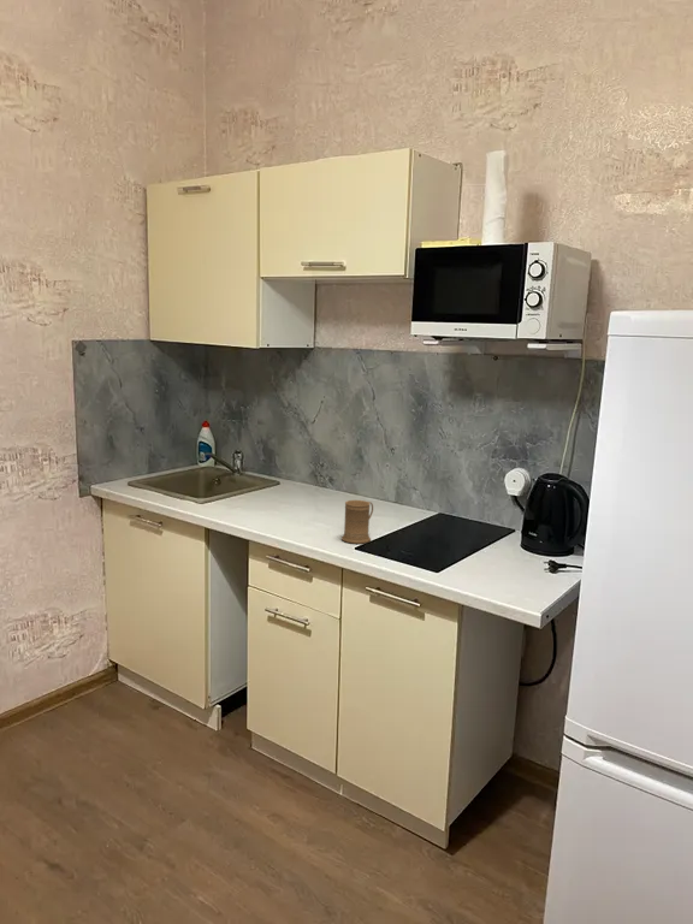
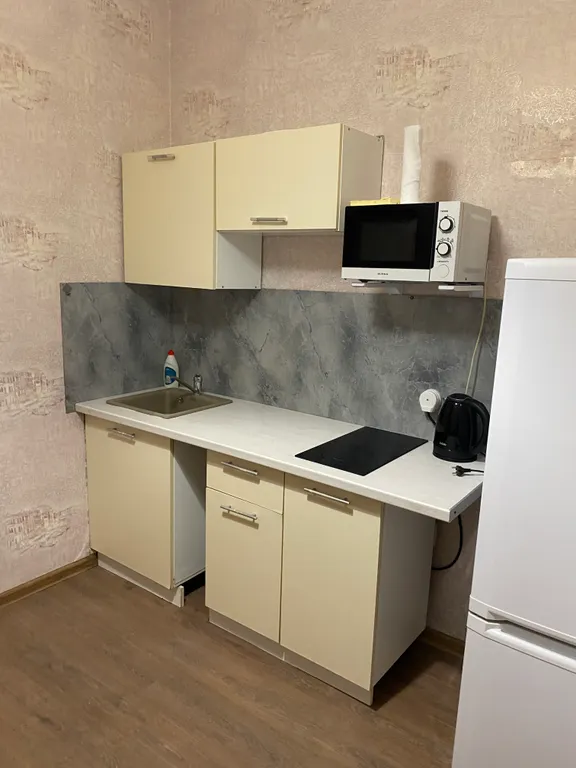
- mug (360, 520)
